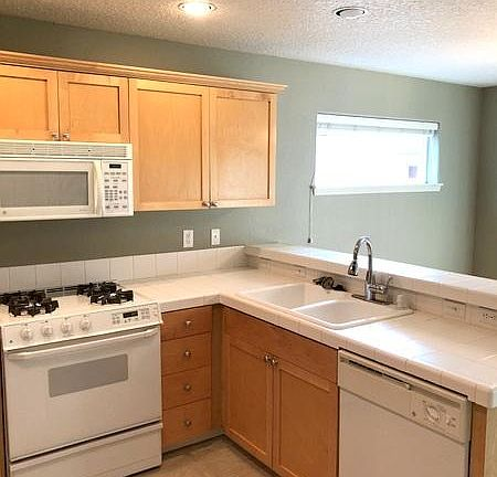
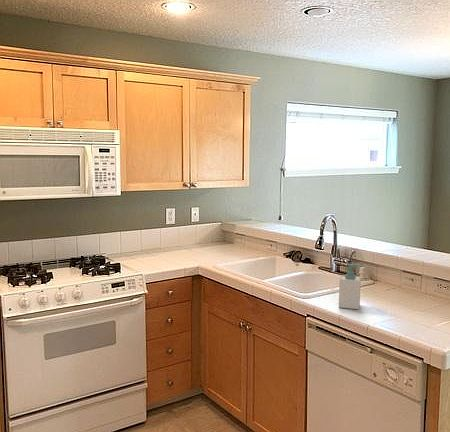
+ soap bottle (350, 285)
